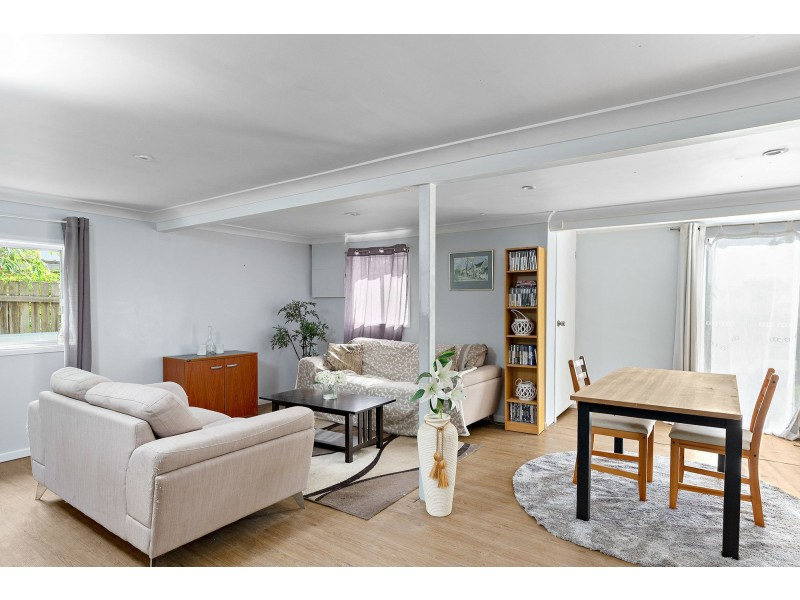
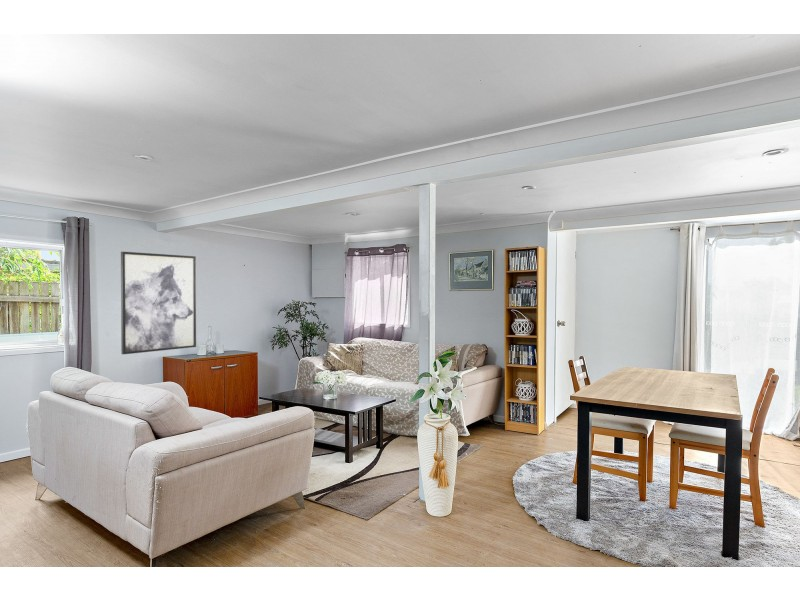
+ wall art (160, 302)
